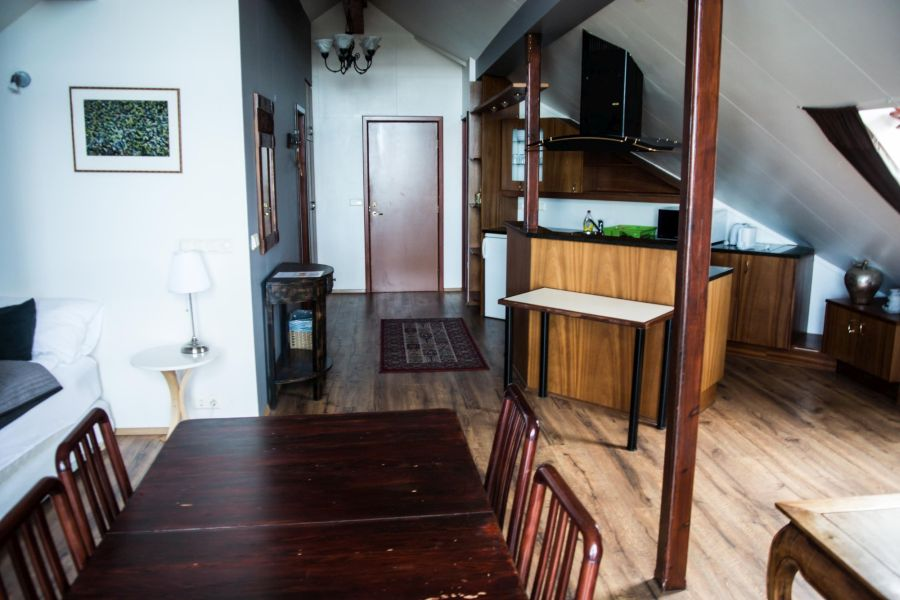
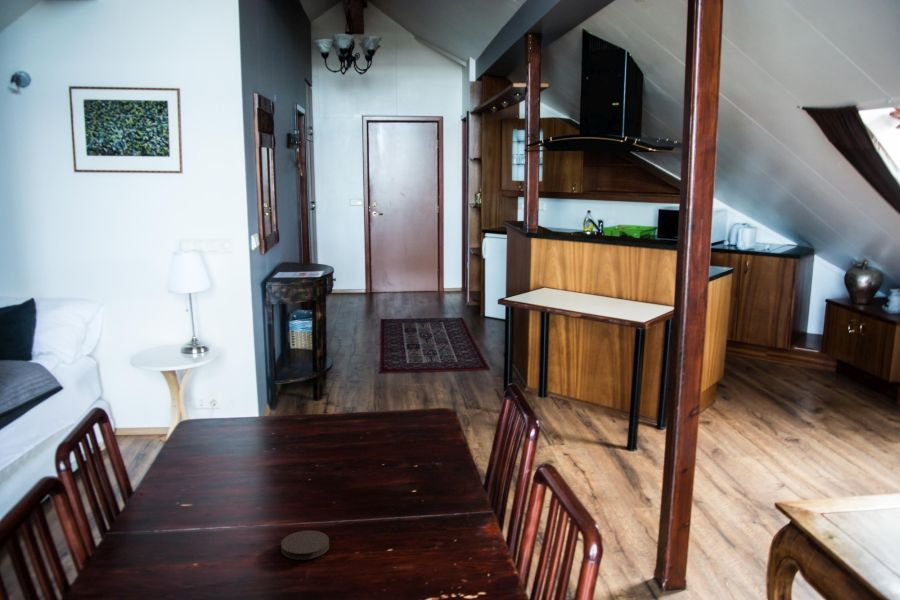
+ coaster (305, 544)
